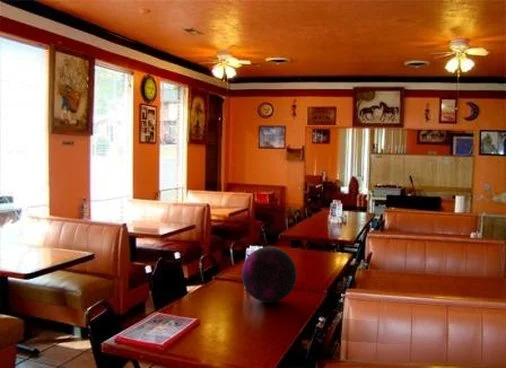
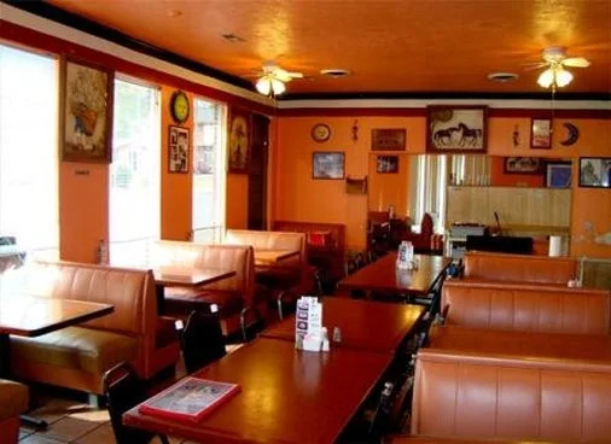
- decorative orb (269, 274)
